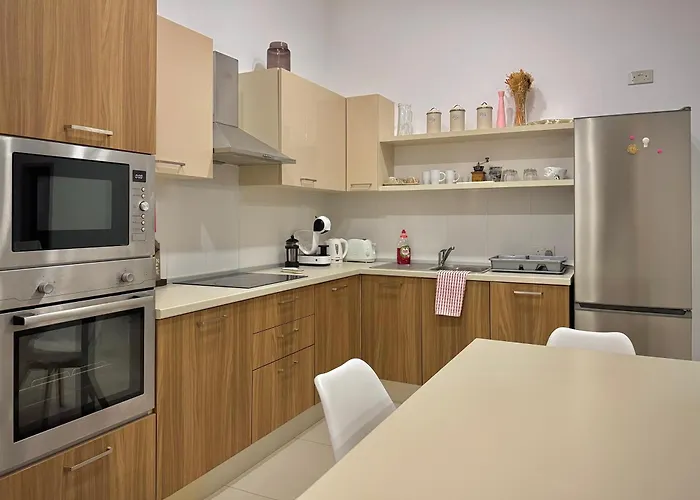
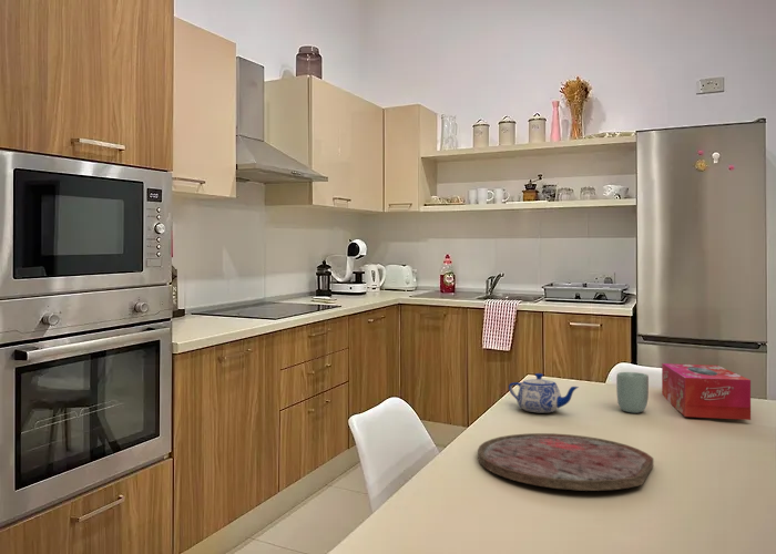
+ teapot (542, 392)
+ cutting board (563, 458)
+ cup (632, 392)
+ tissue box (702, 389)
